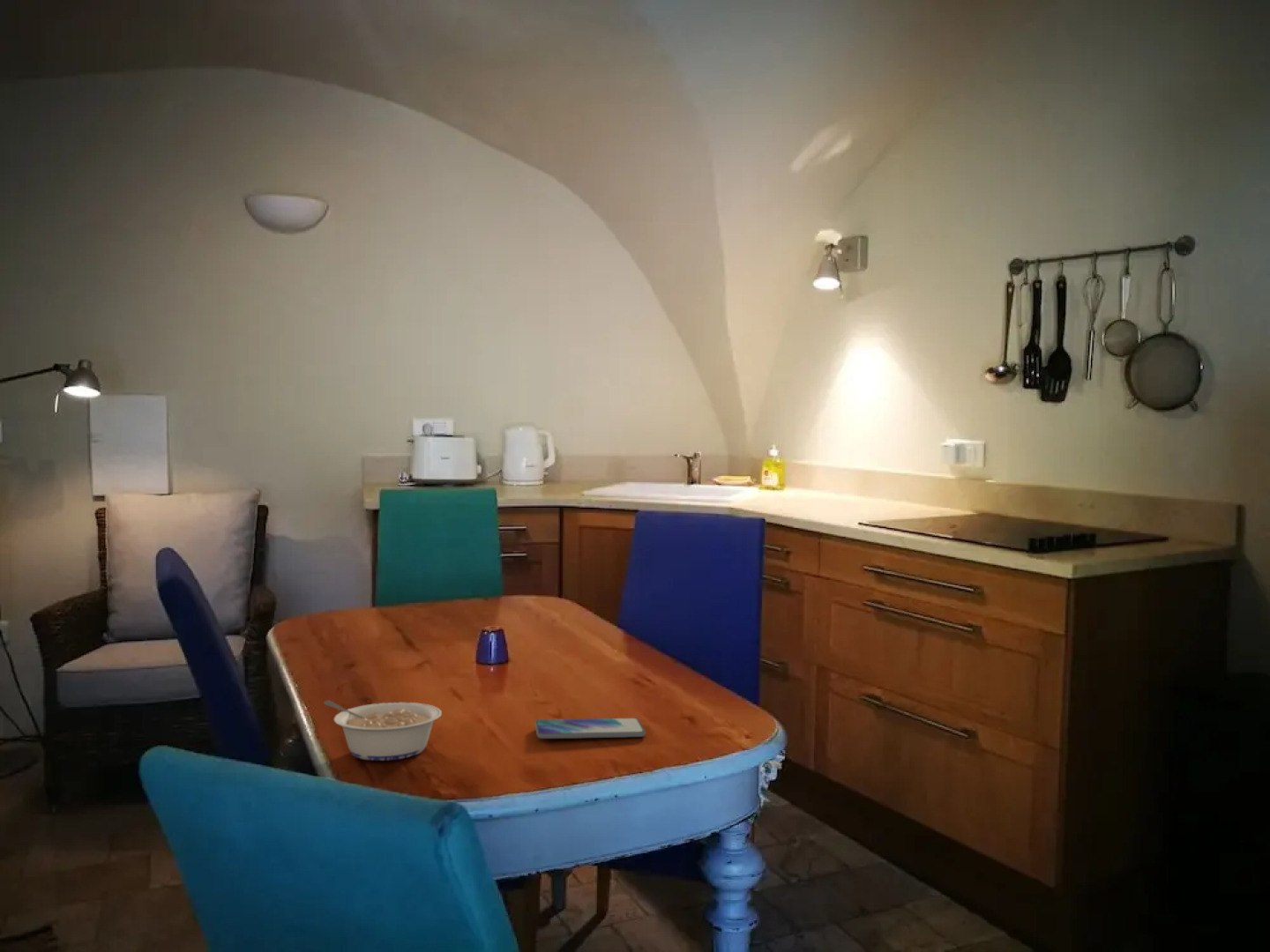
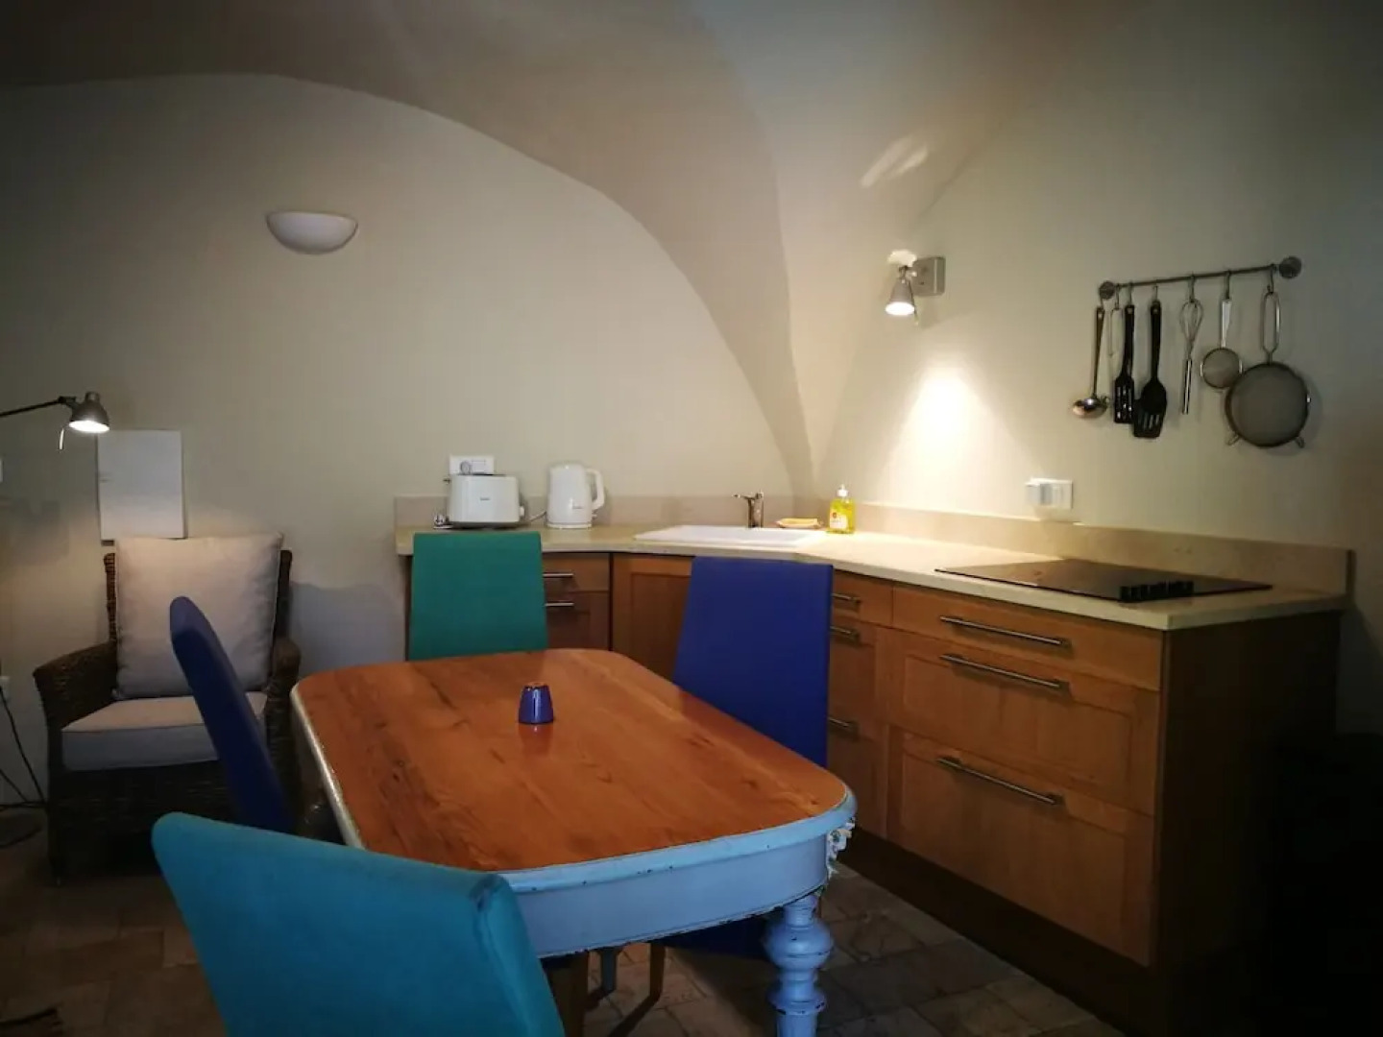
- smartphone (589, 728)
- legume (384, 729)
